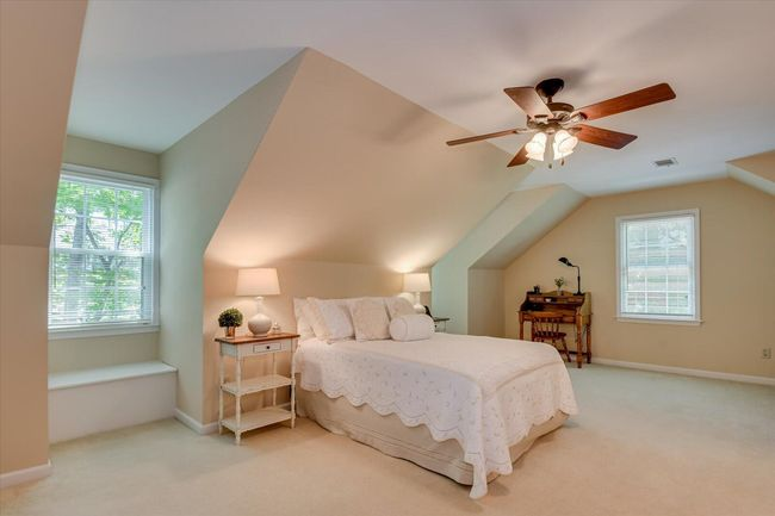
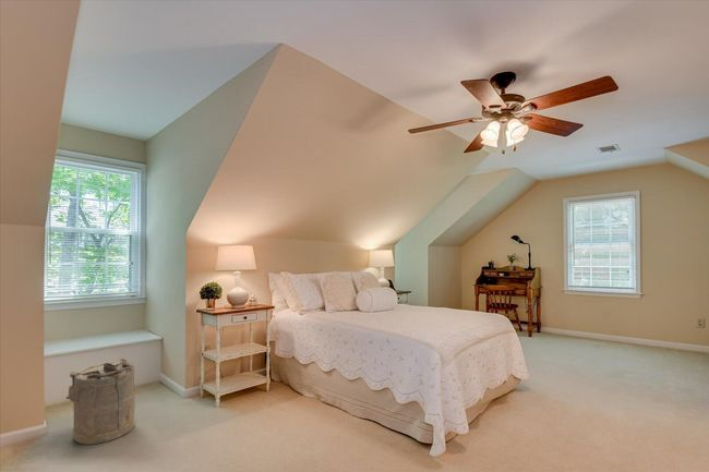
+ laundry hamper (101, 397)
